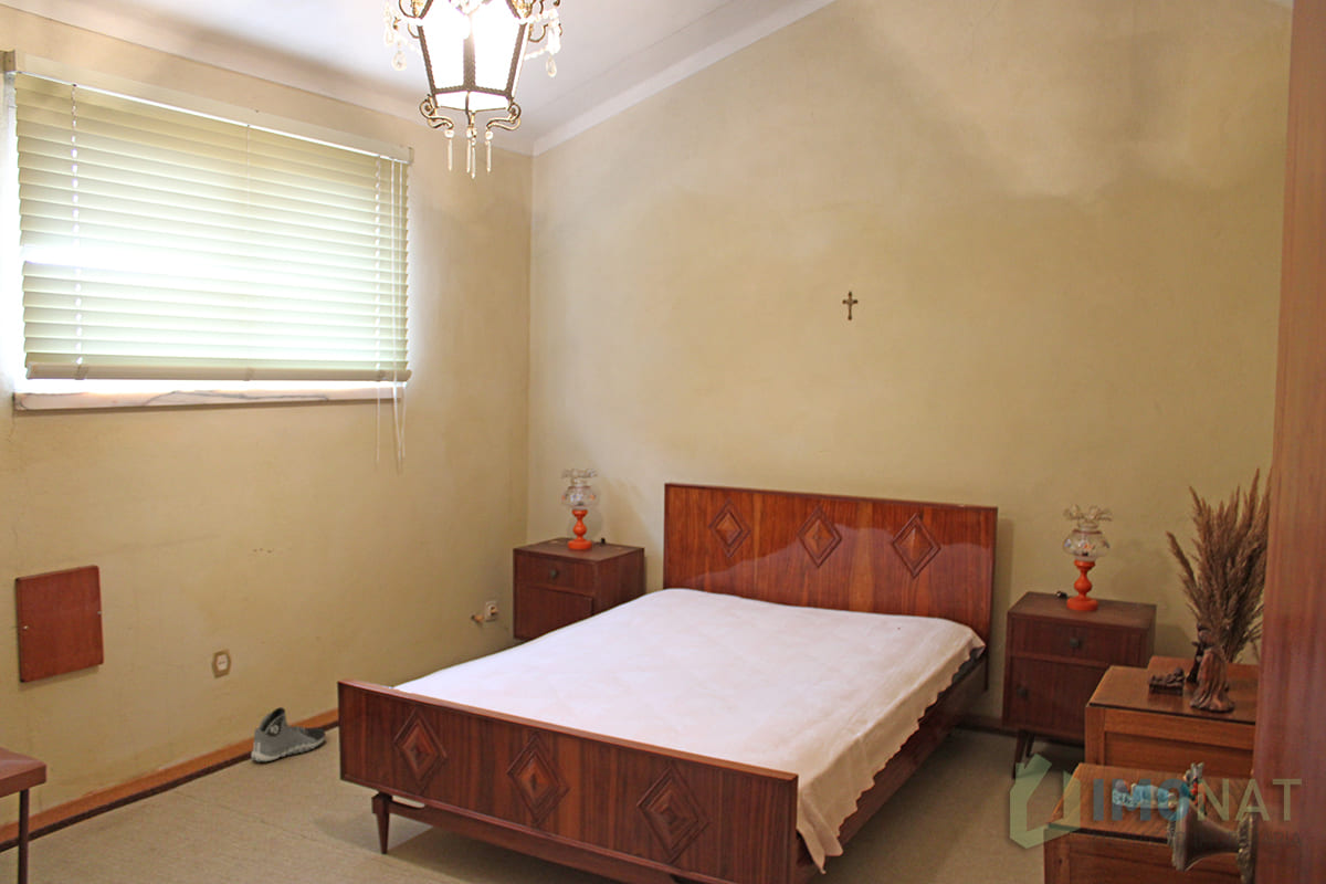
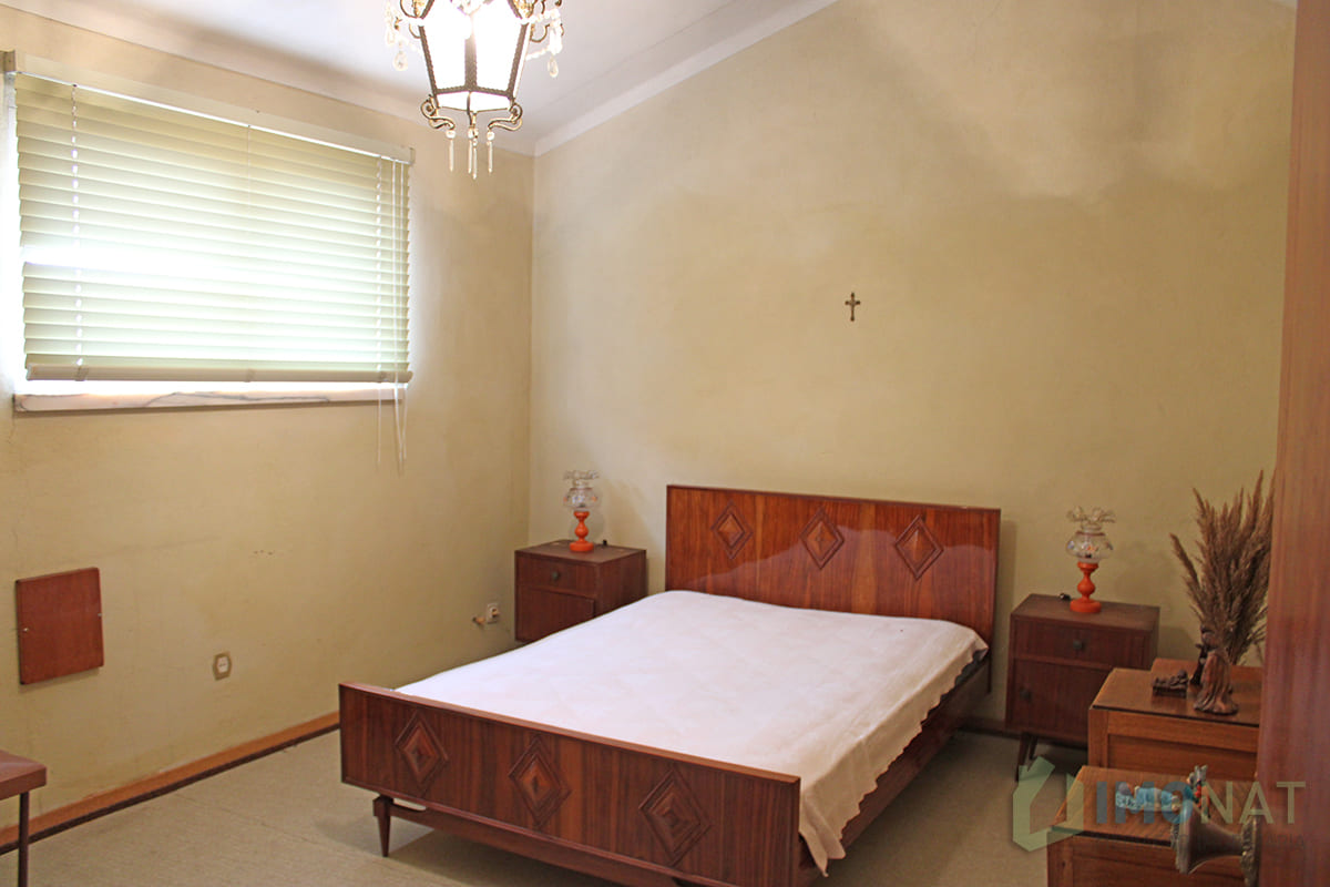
- sneaker (291, 728)
